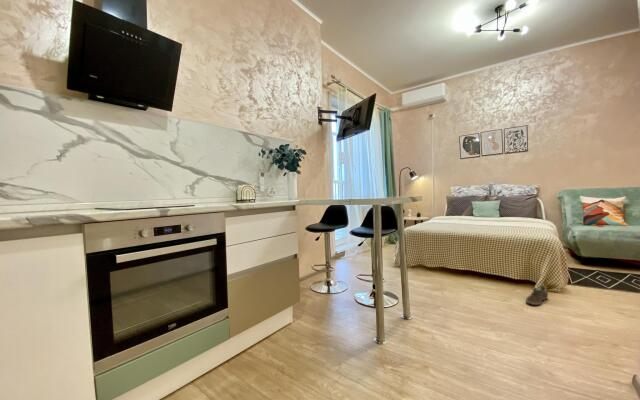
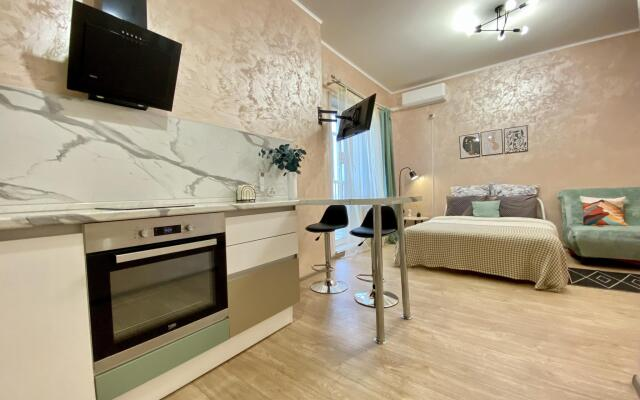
- sneaker (536, 294)
